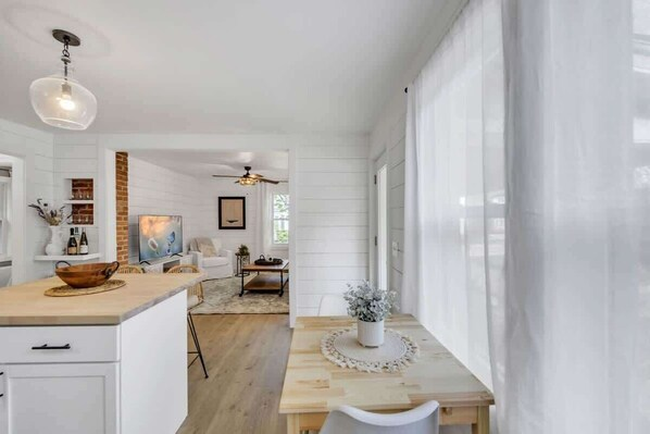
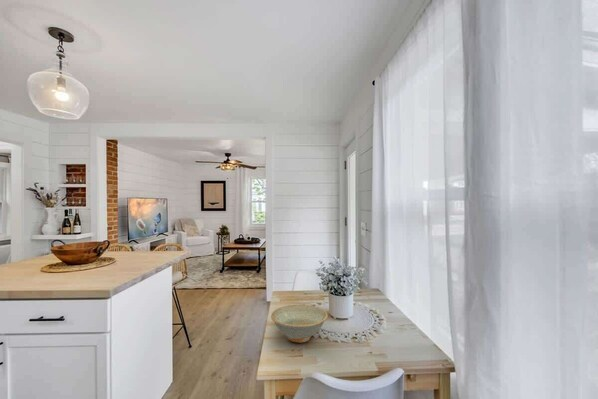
+ dish (299, 325)
